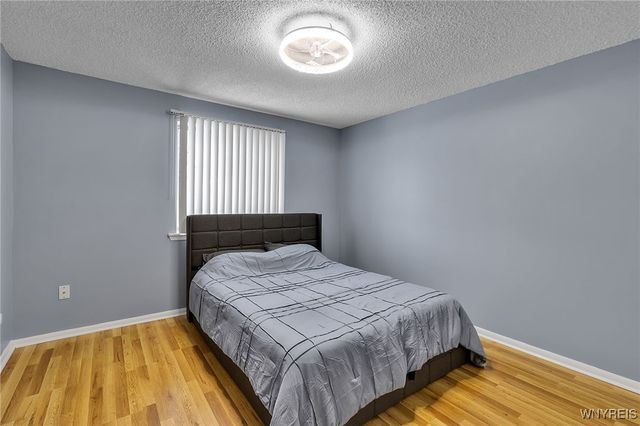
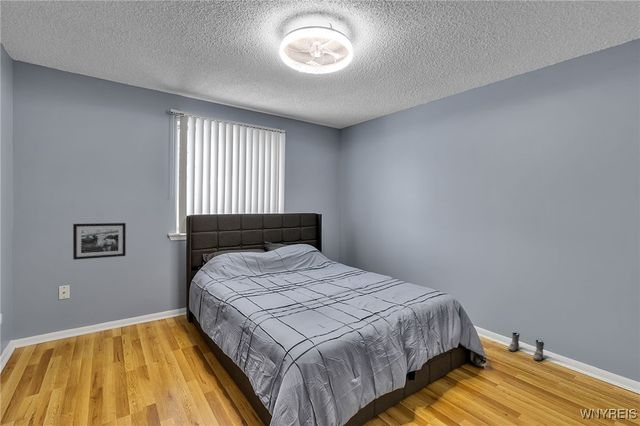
+ boots (518, 346)
+ picture frame (100, 240)
